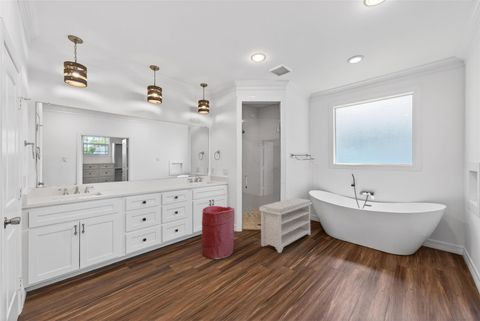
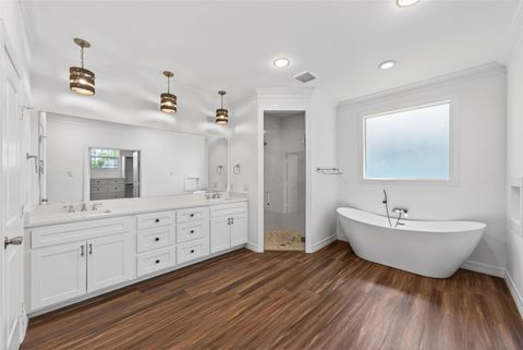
- laundry hamper (218, 229)
- bench (287, 221)
